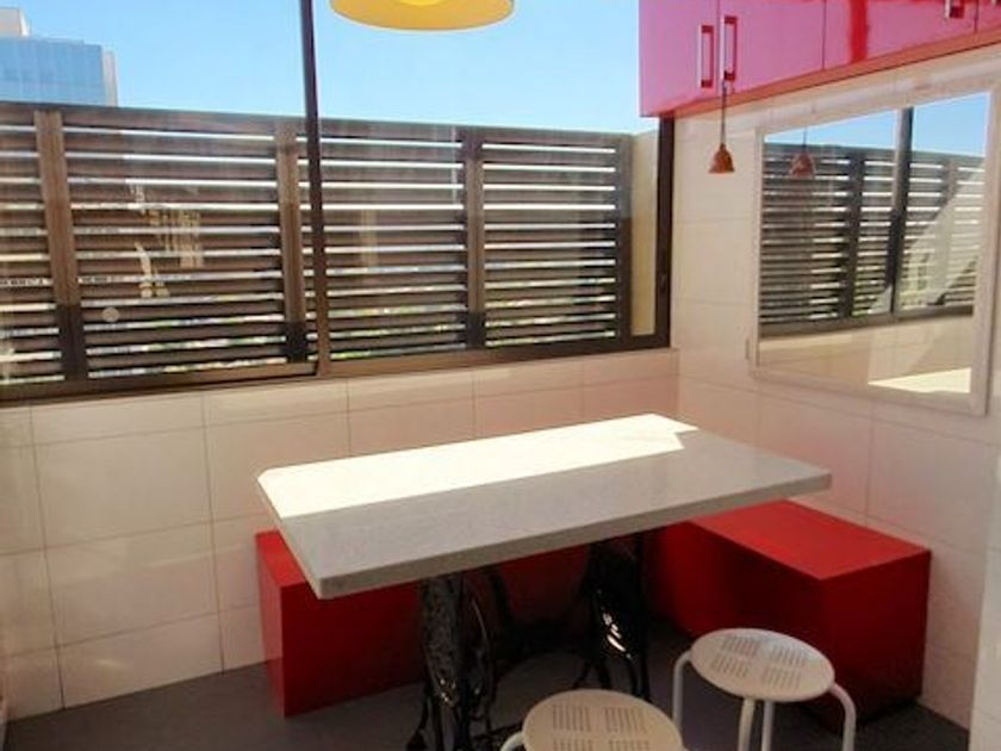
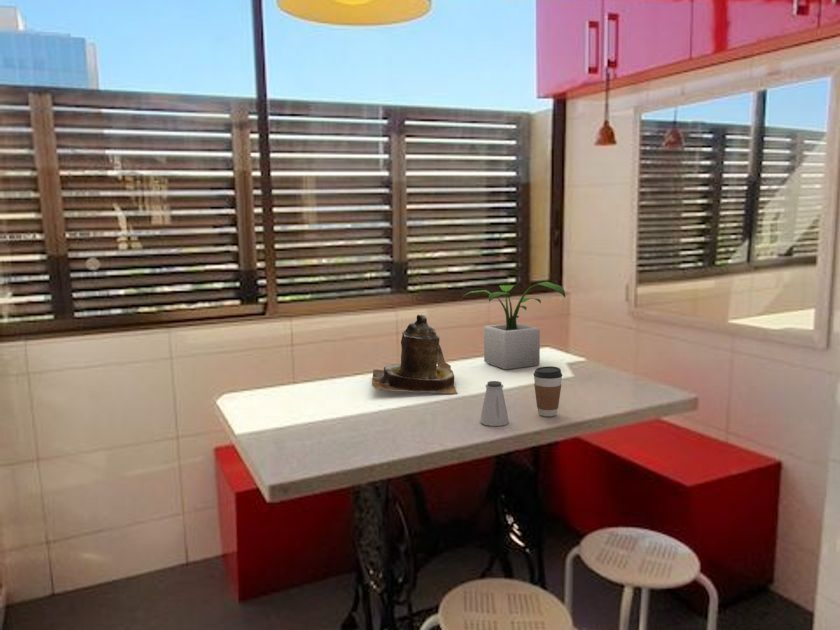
+ saltshaker (494, 402)
+ potted plant (513, 323)
+ coffee cup (547, 391)
+ teapot (412, 350)
